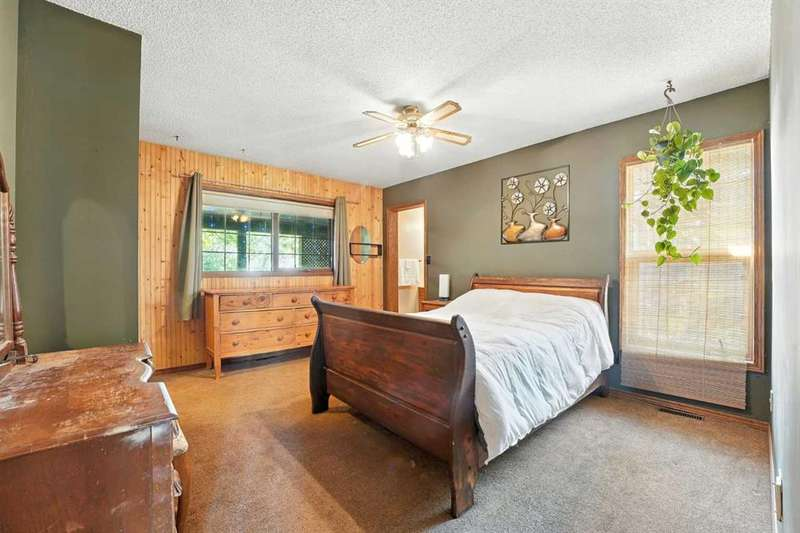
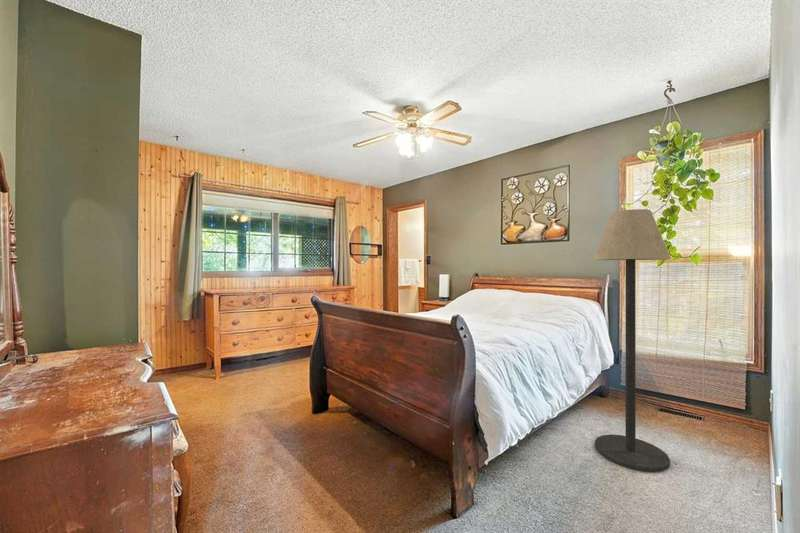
+ floor lamp (630, 332)
